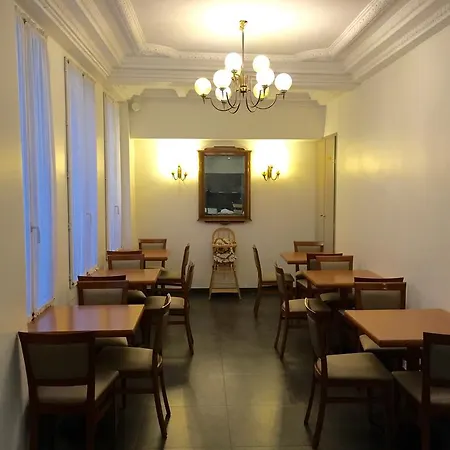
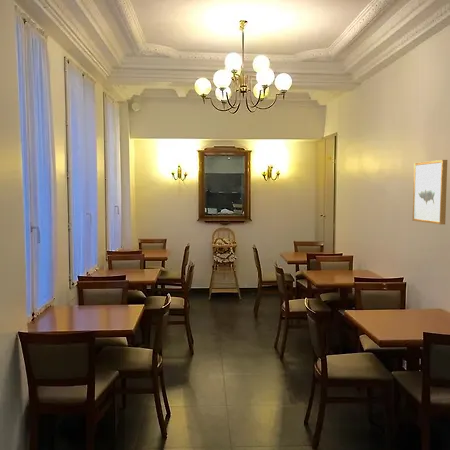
+ wall art (428, 192)
